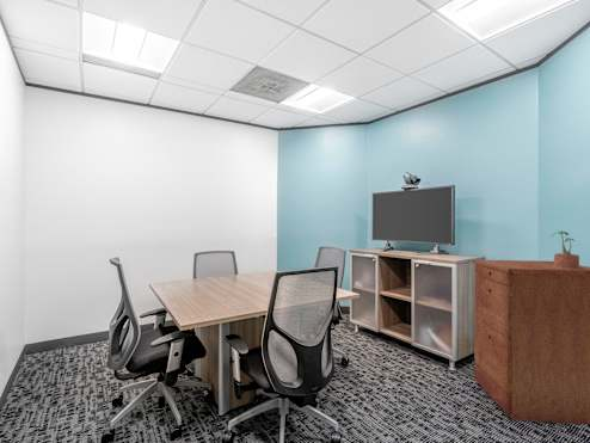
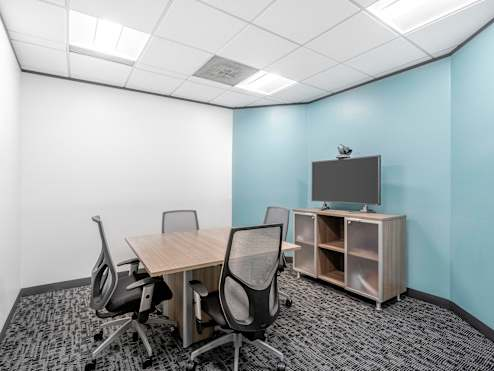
- potted plant (563, 248)
- filing cabinet (534, 332)
